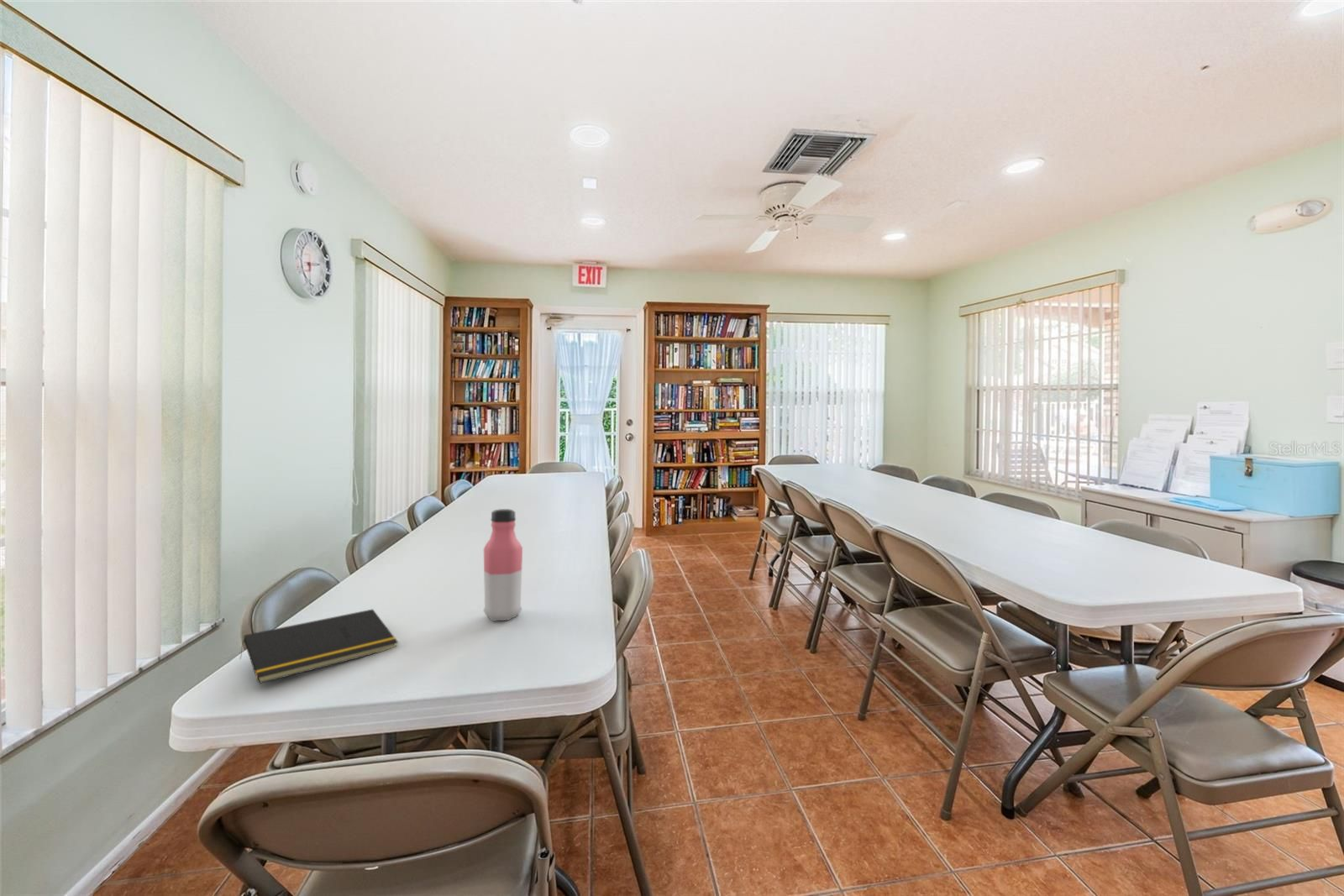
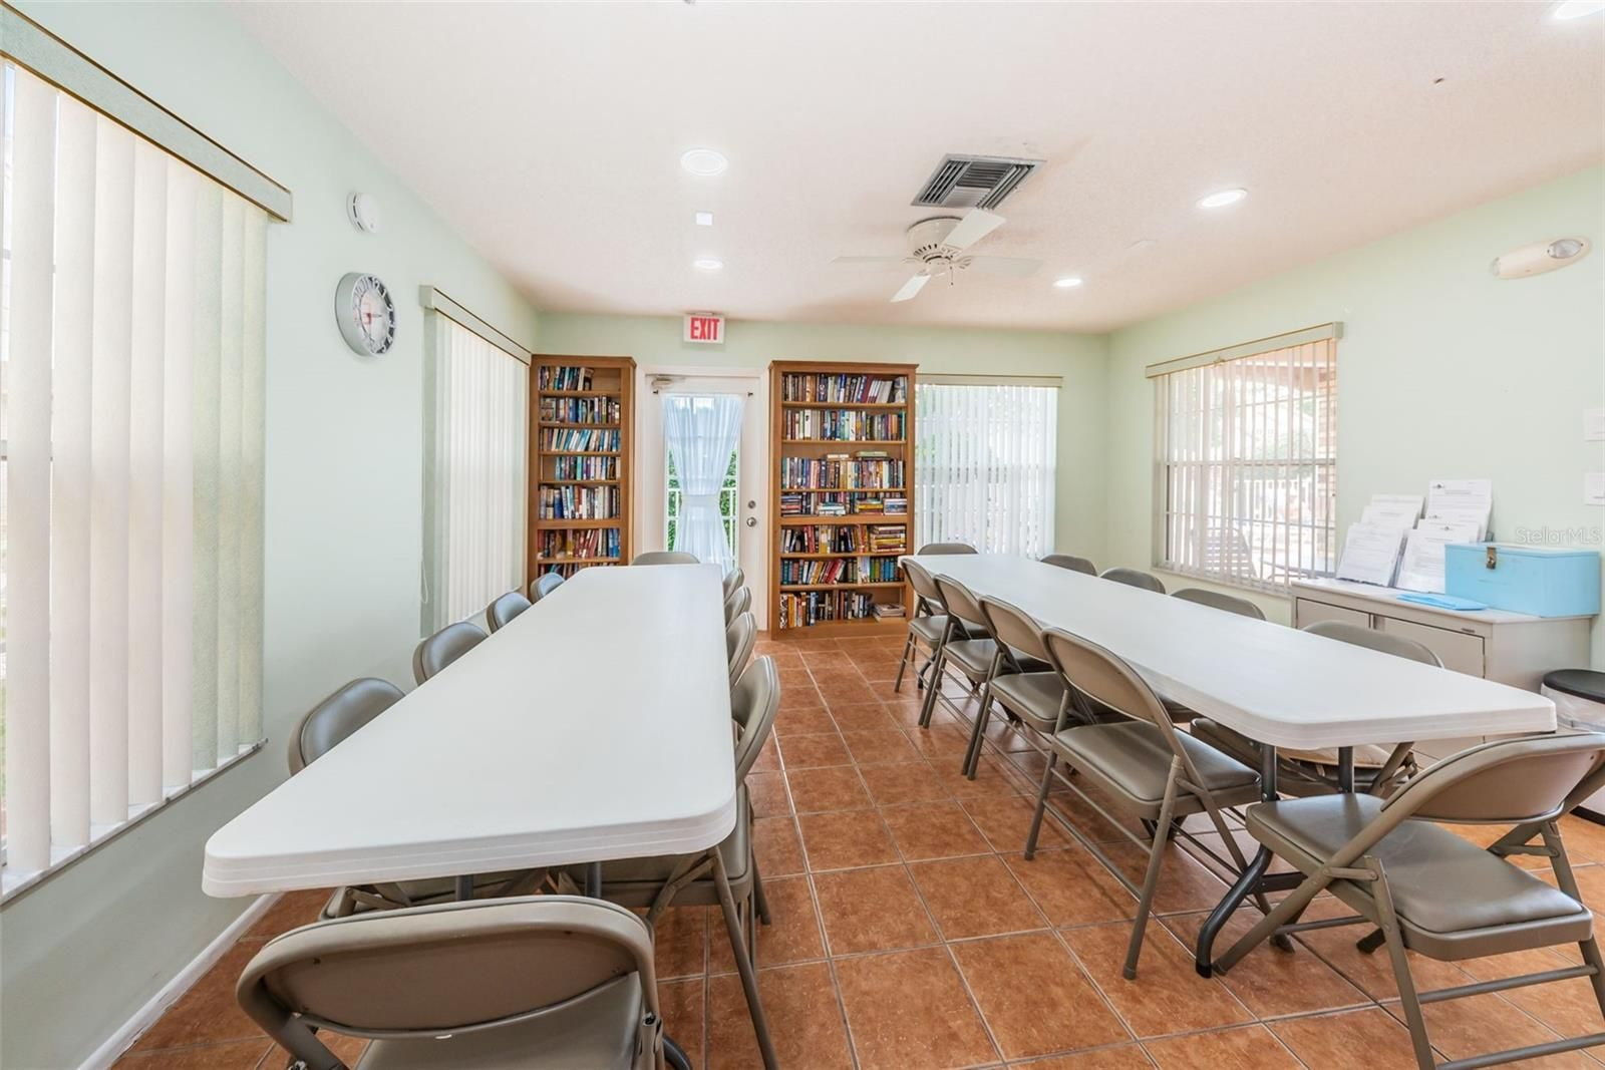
- water bottle (502, 563)
- notepad (323, 642)
